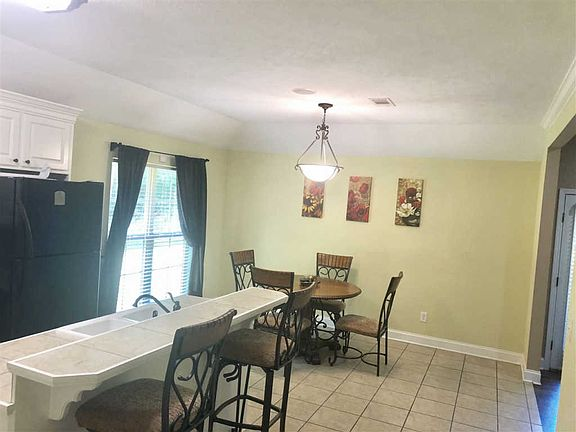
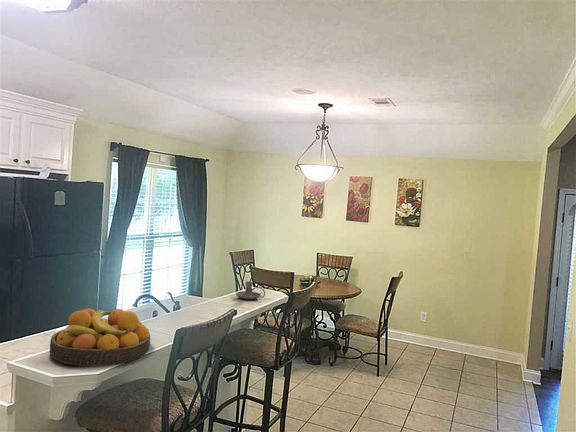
+ fruit bowl (102, 329)
+ candle holder (251, 290)
